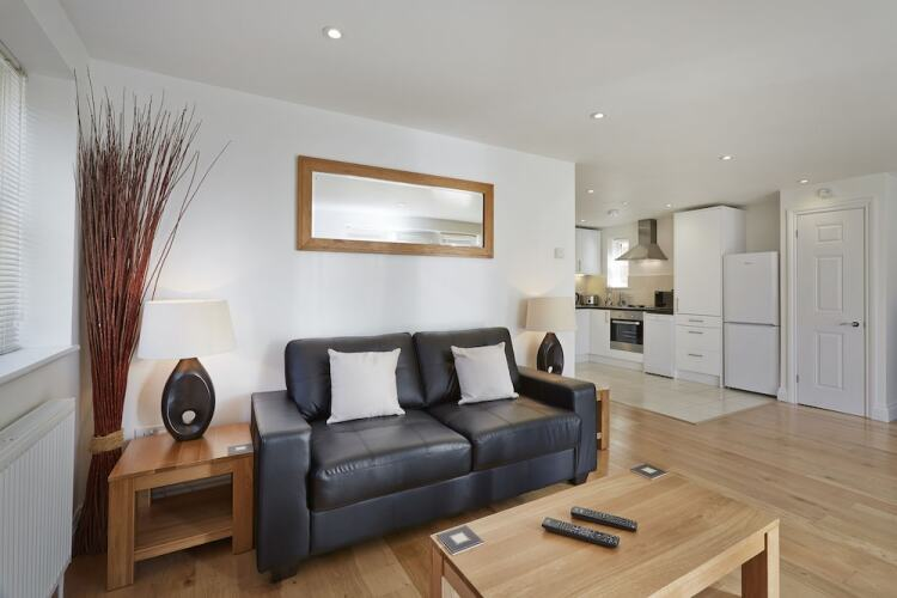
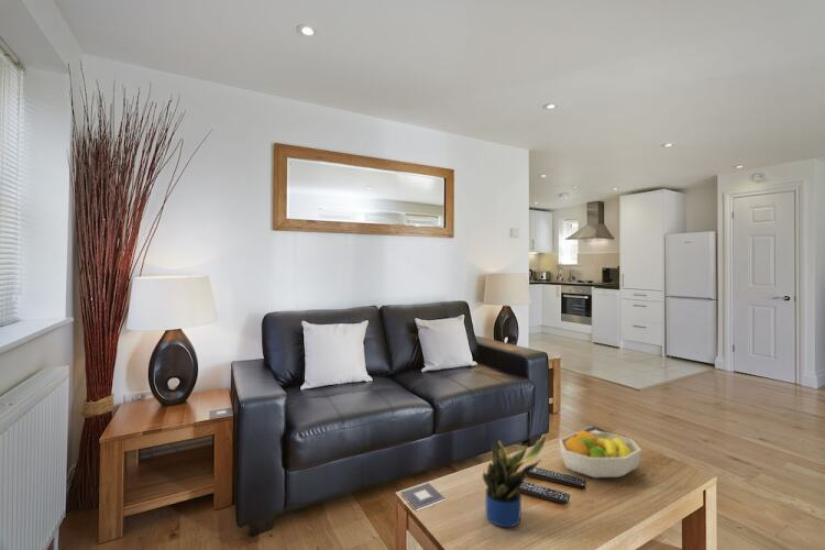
+ potted plant (514, 472)
+ fruit bowl (598, 450)
